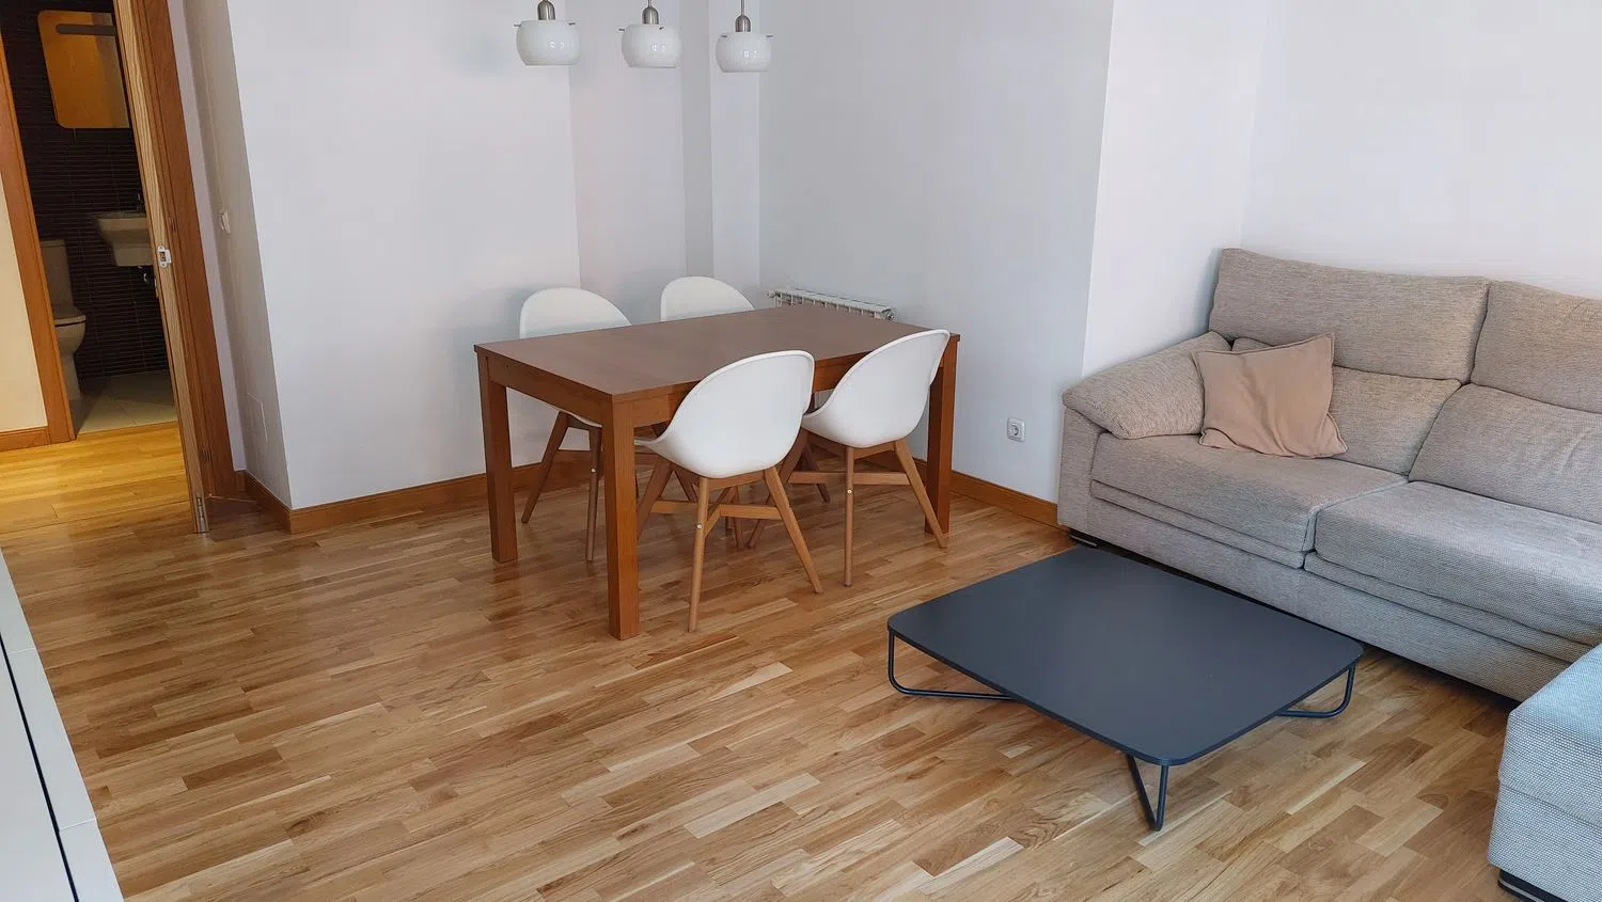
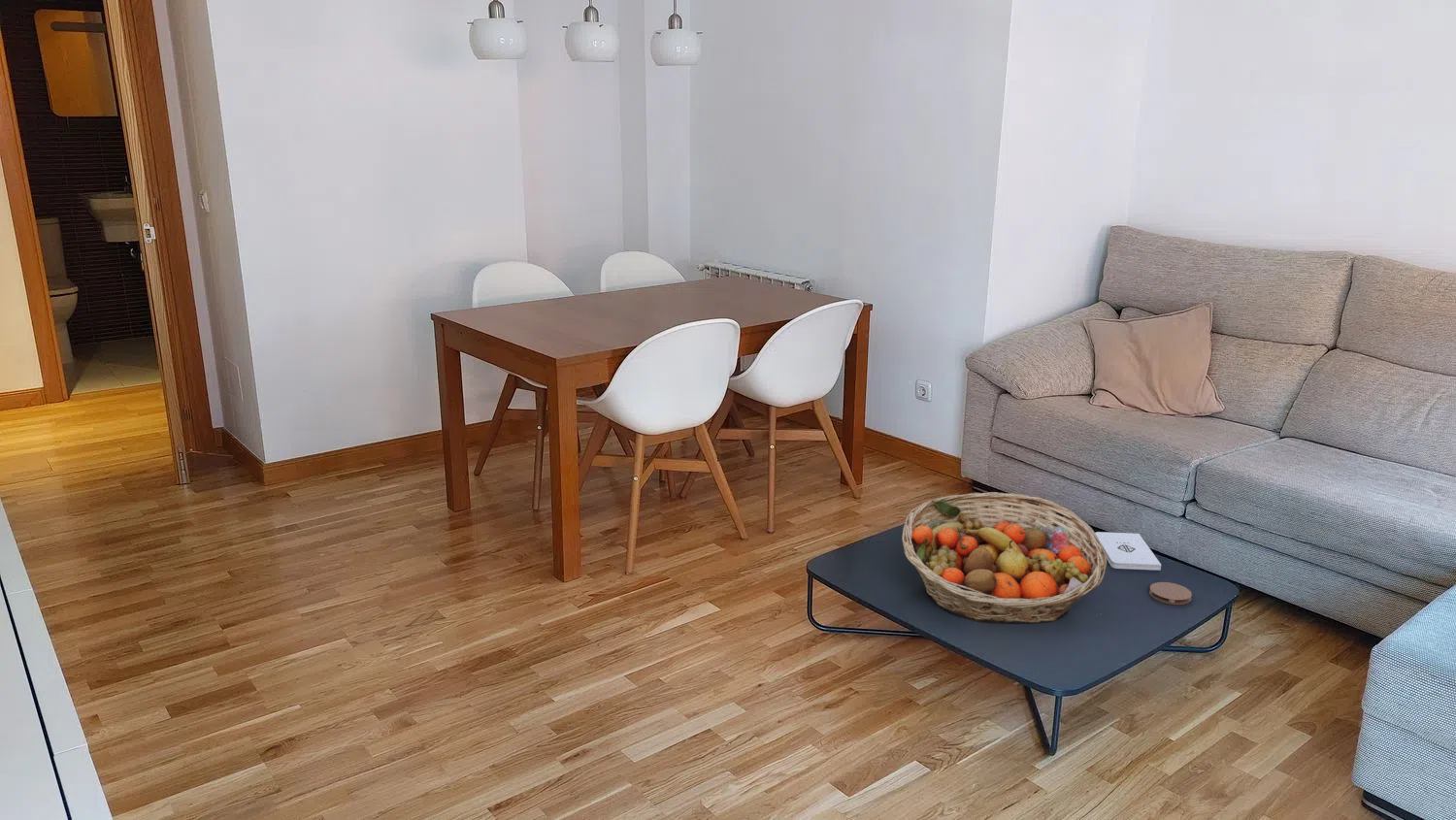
+ coaster (1170, 593)
+ fruit basket (1001, 557)
+ notepad (1126, 550)
